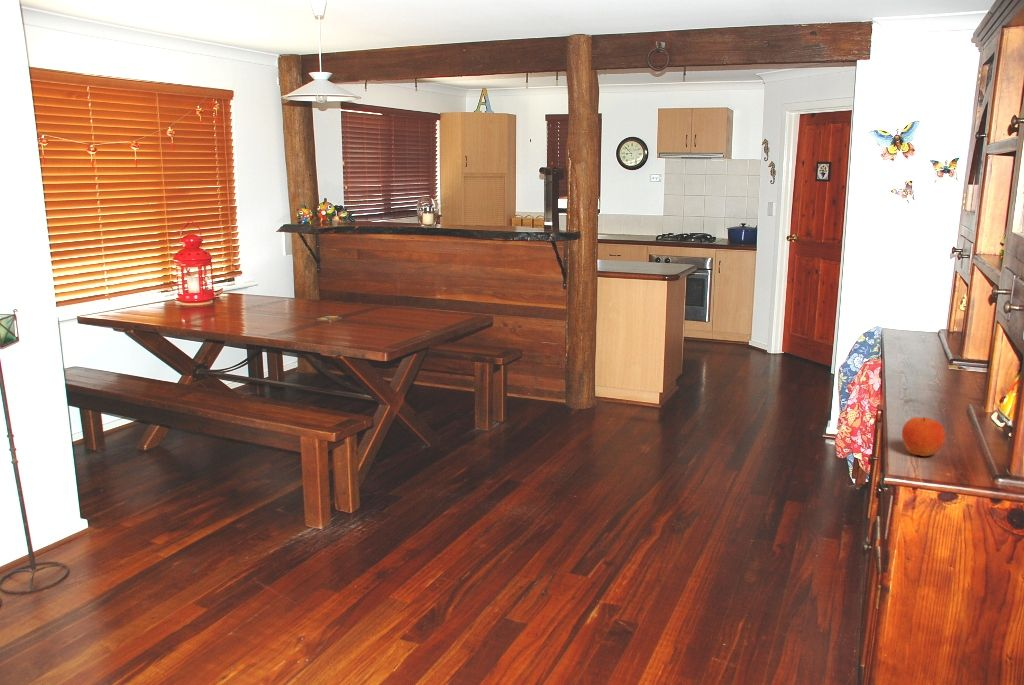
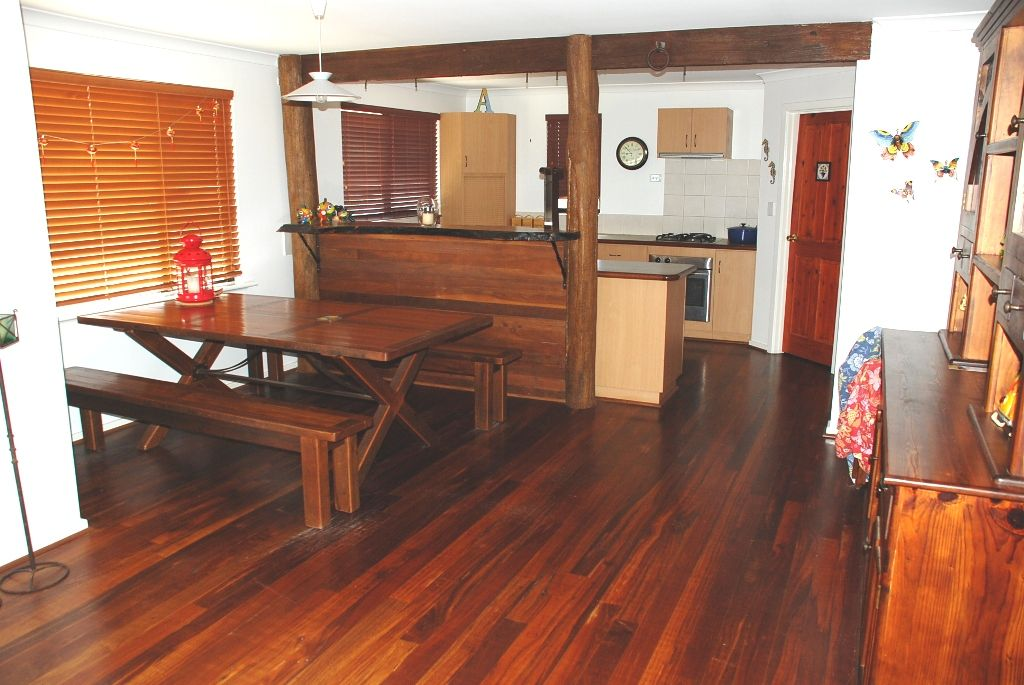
- fruit (923, 436)
